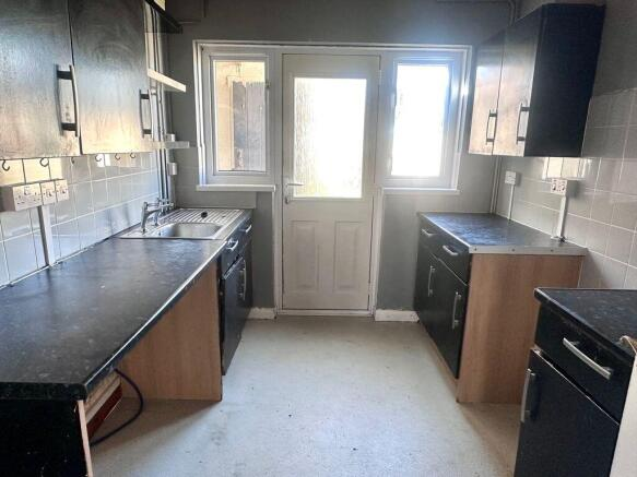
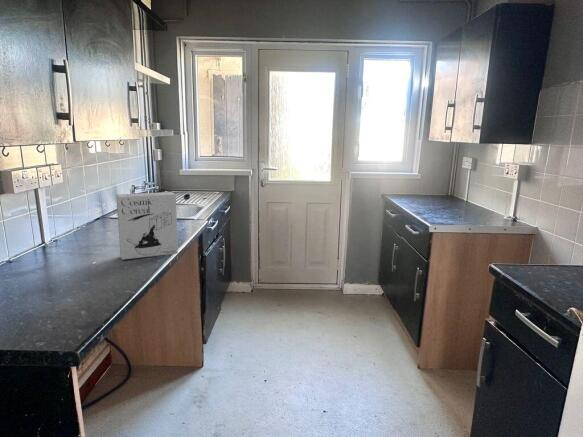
+ cereal box (147, 224)
